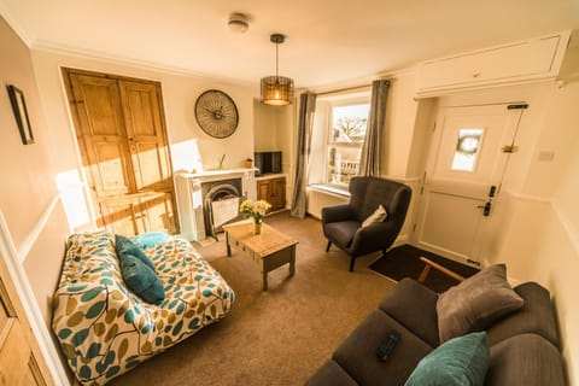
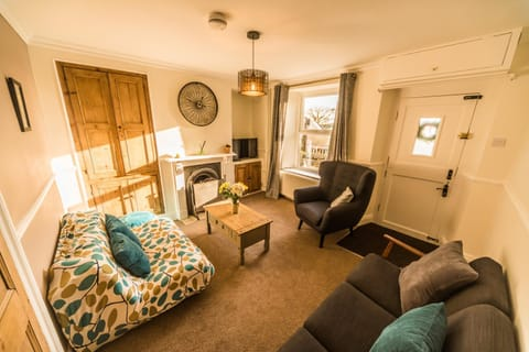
- remote control (388, 344)
